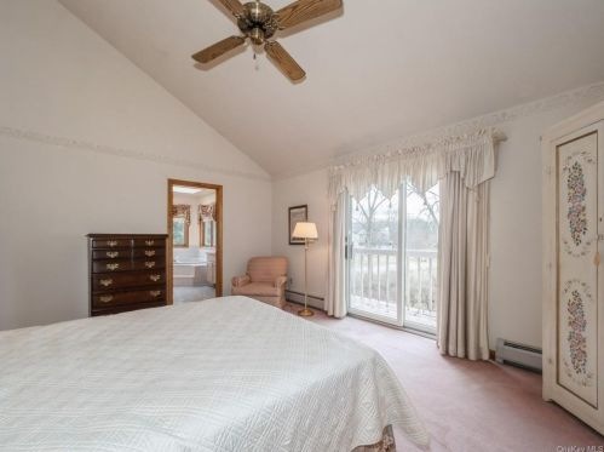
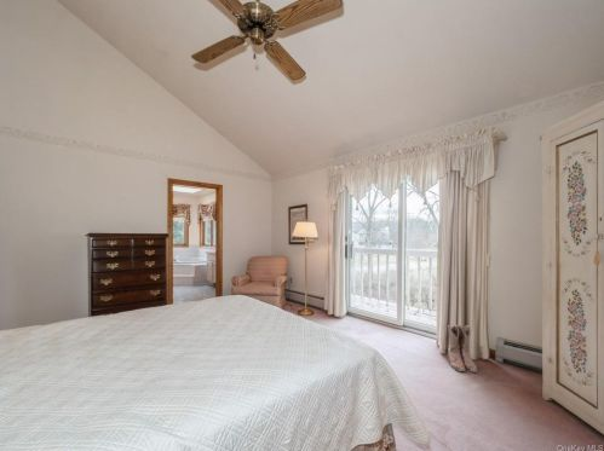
+ boots (461, 346)
